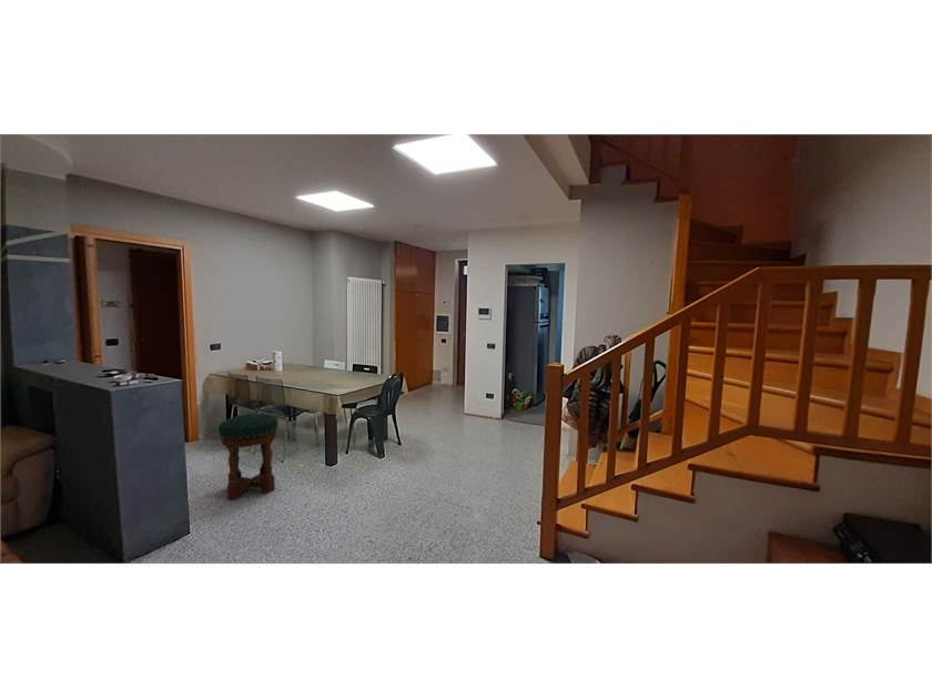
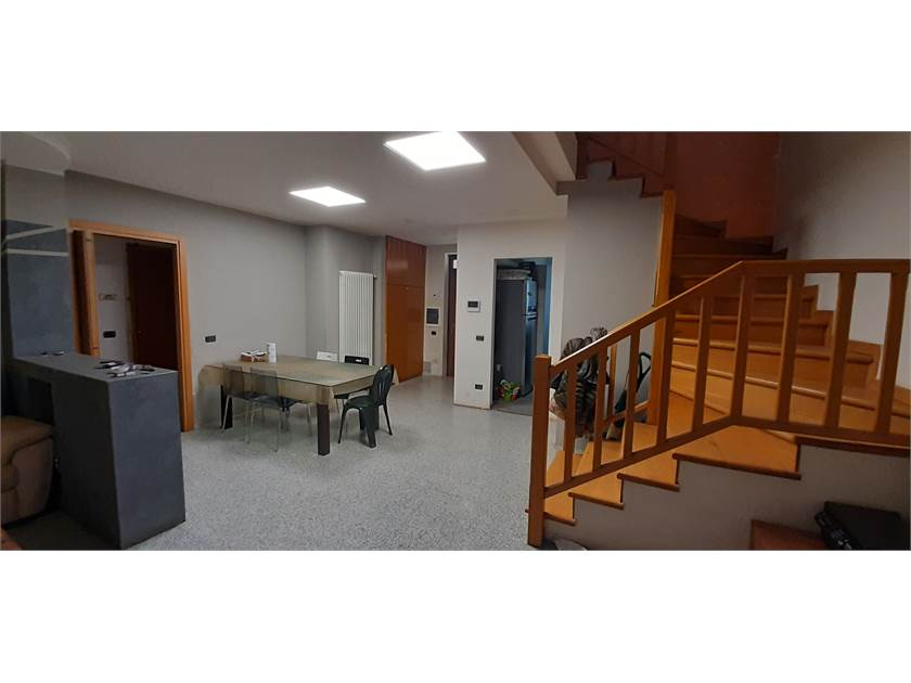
- stool (246, 446)
